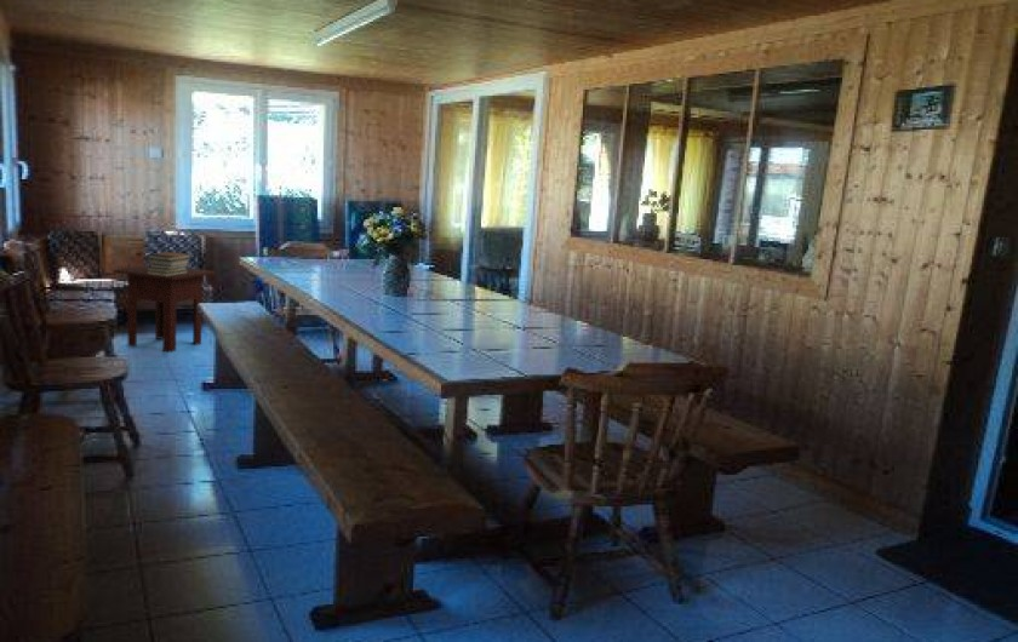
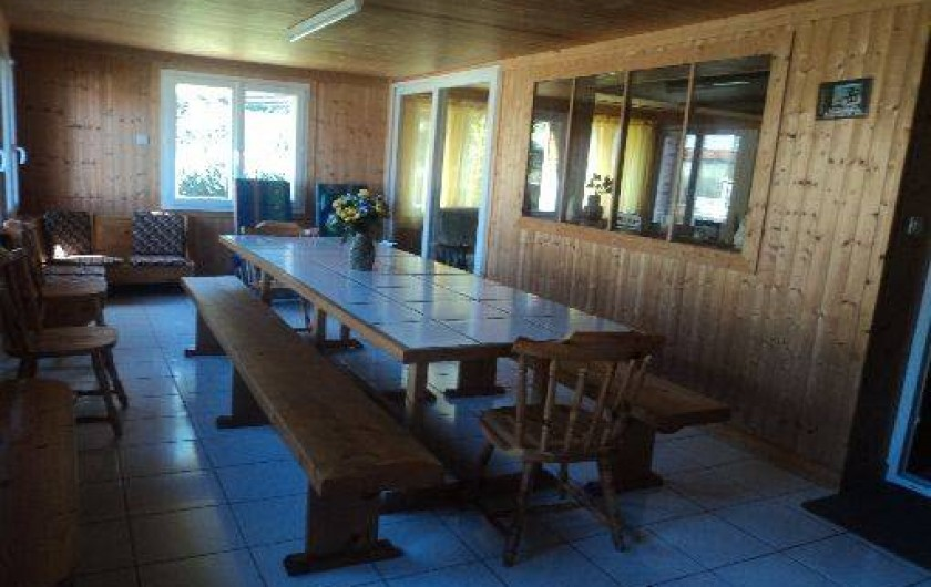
- book stack (168, 263)
- side table (165, 308)
